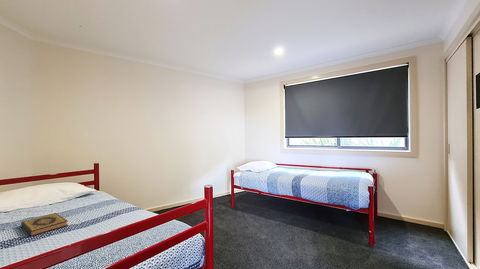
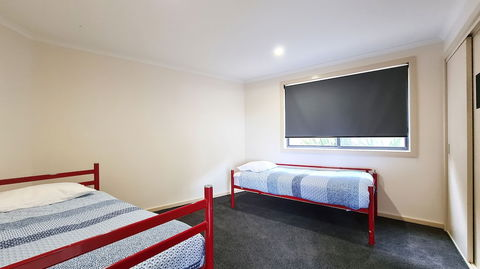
- hardback book (44, 223)
